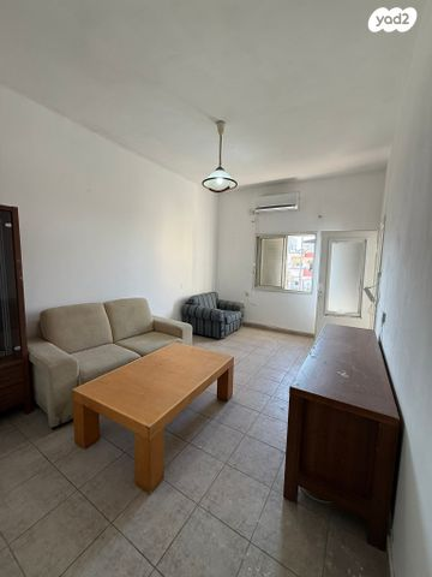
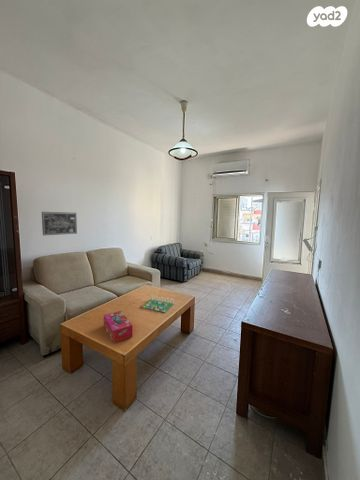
+ board game (157, 302)
+ tissue box (117, 325)
+ wall art (60, 223)
